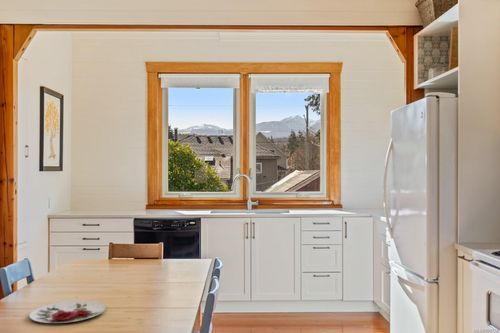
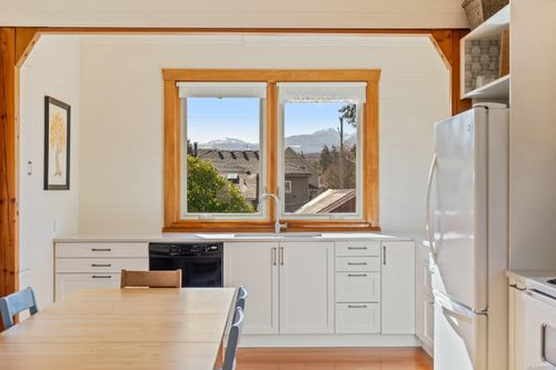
- plate (68, 310)
